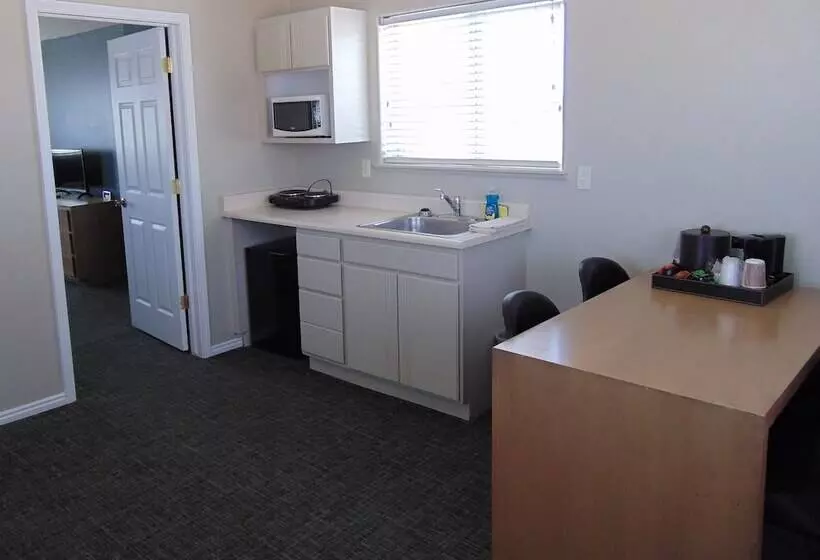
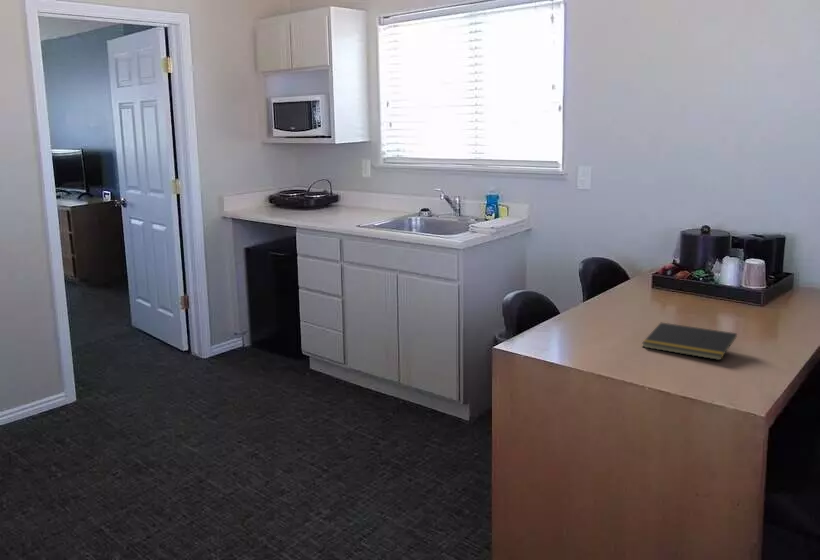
+ notepad (688, 340)
